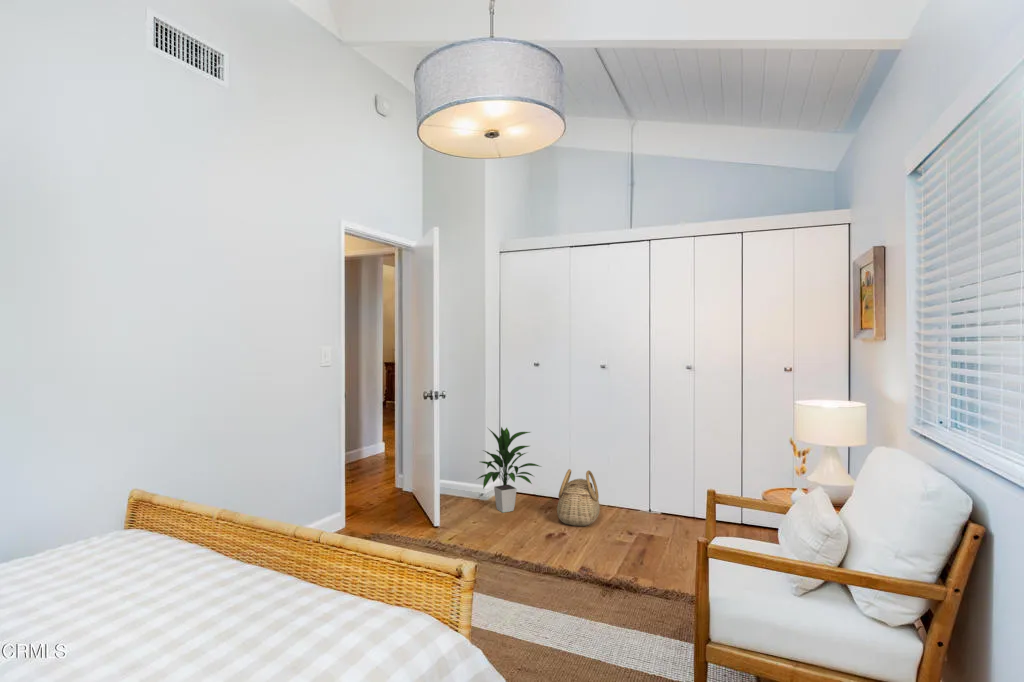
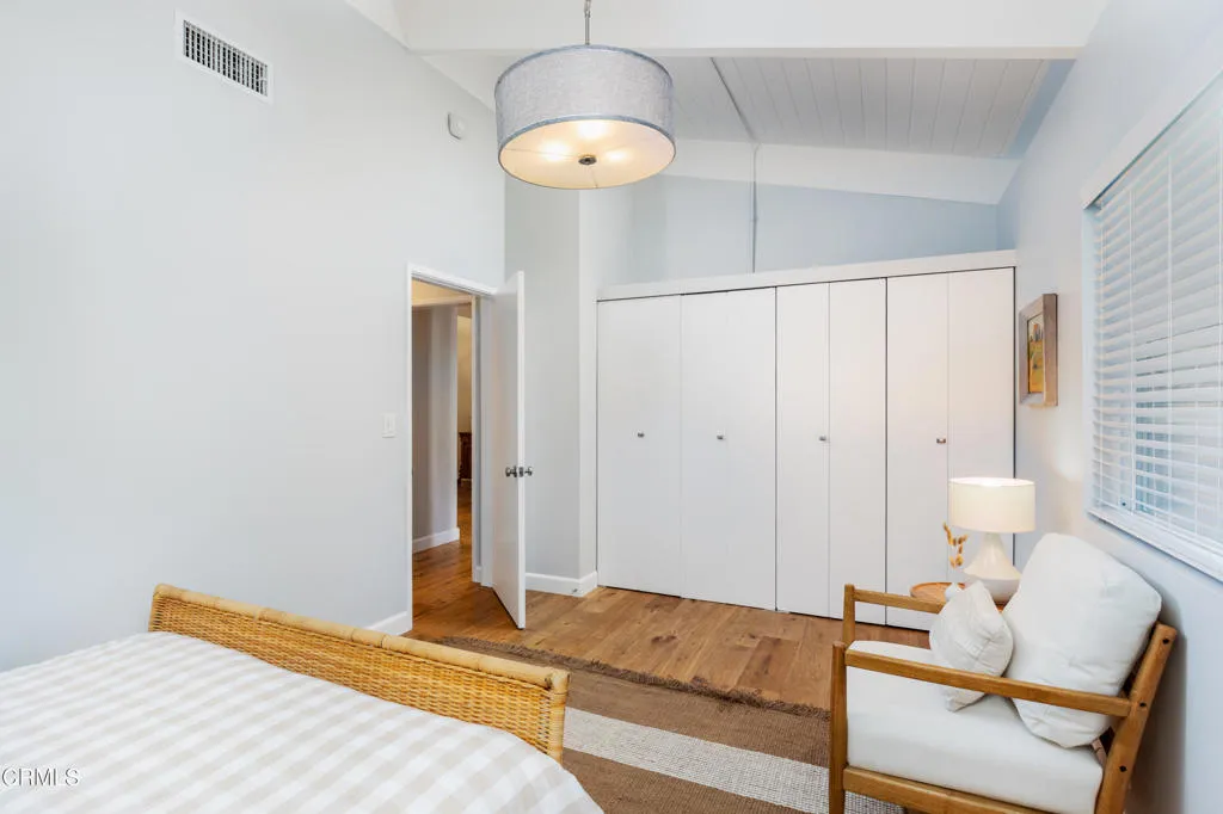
- indoor plant (505, 466)
- basket (578, 495)
